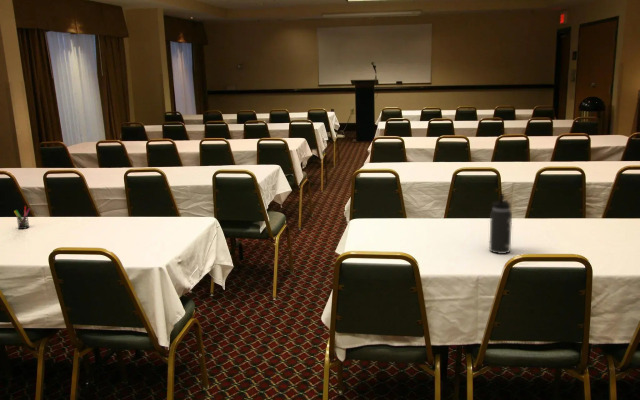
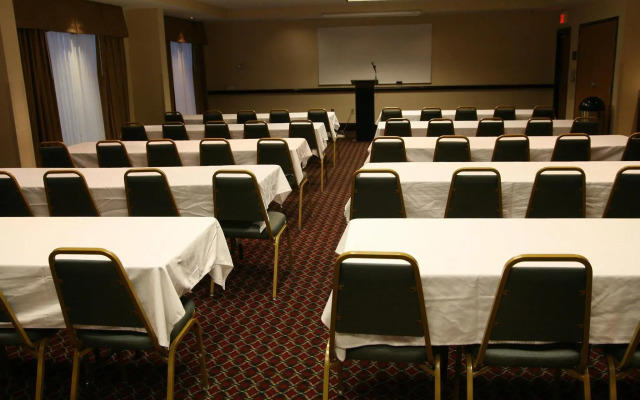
- thermos bottle (501, 222)
- pen holder (22, 217)
